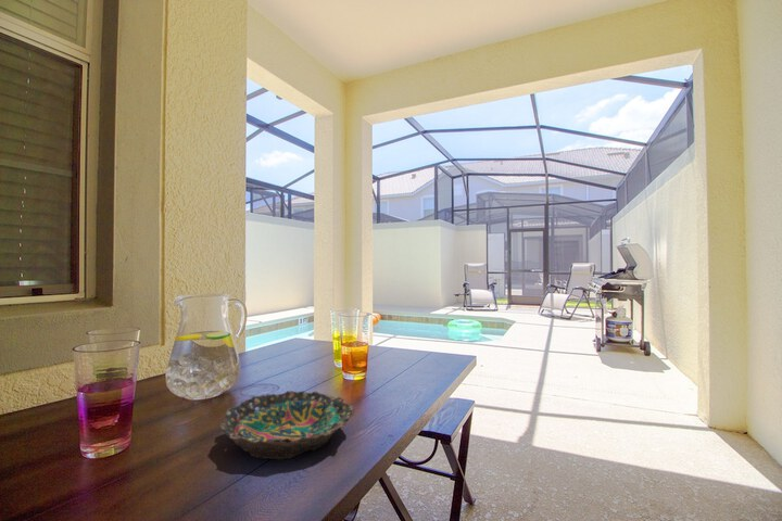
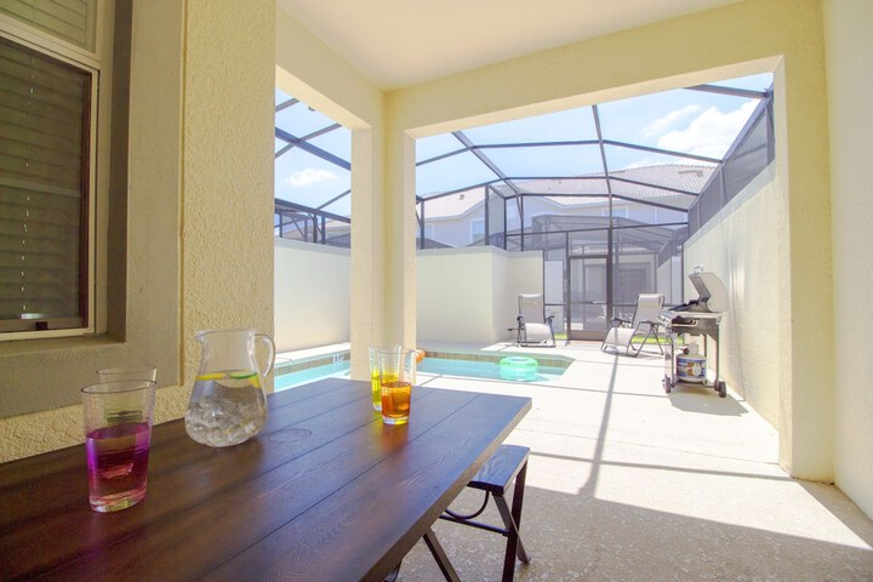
- bowl (289, 422)
